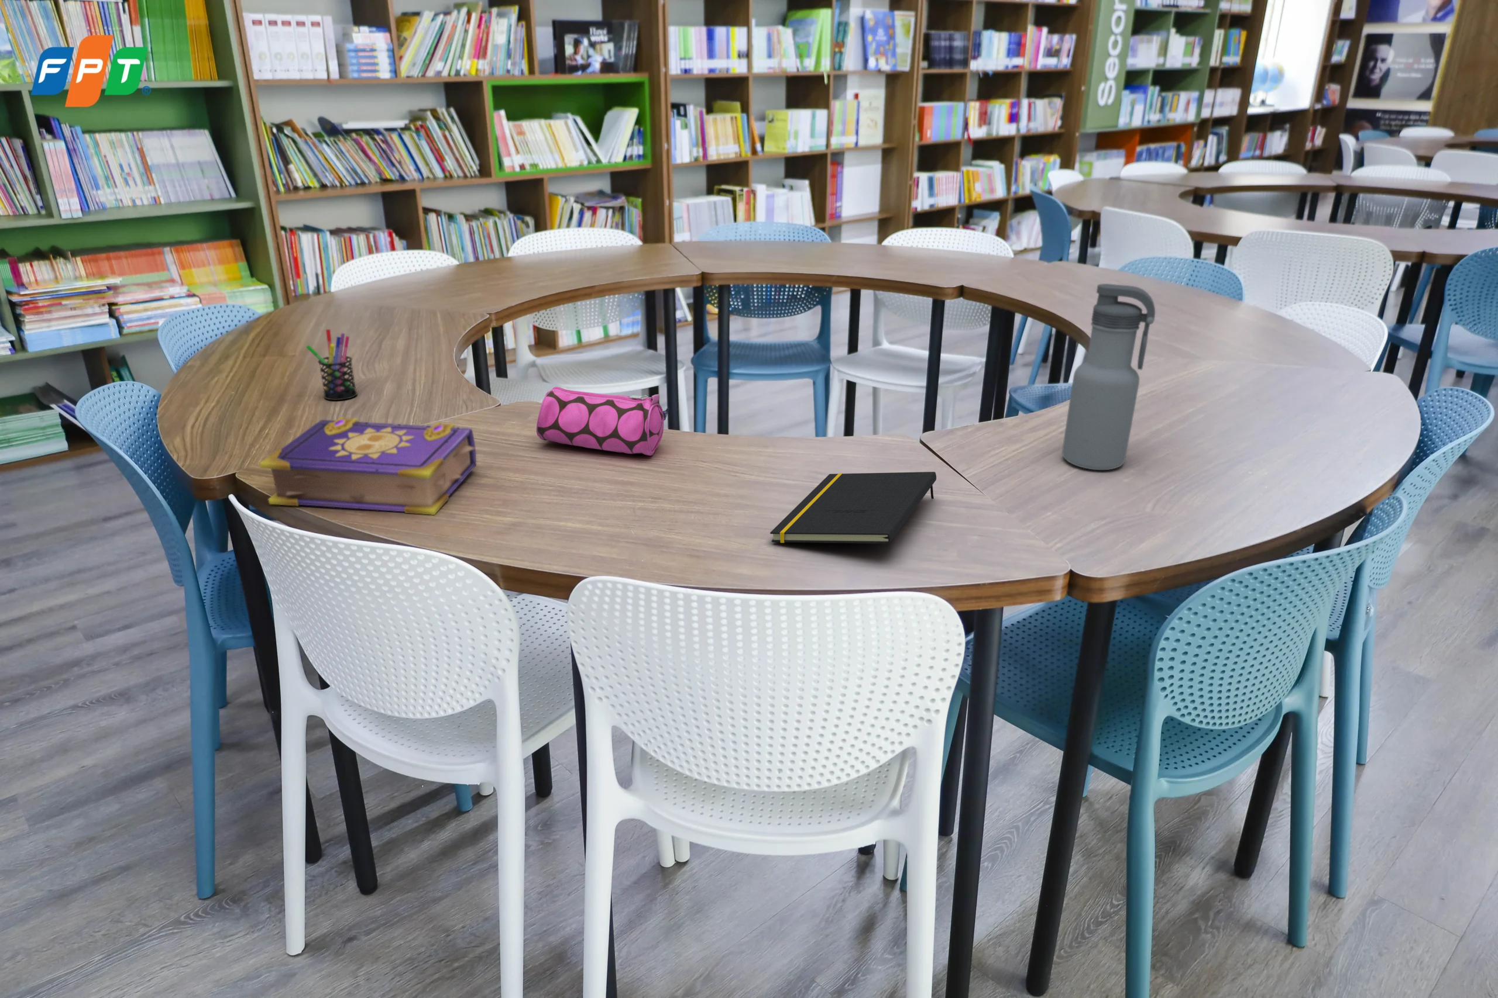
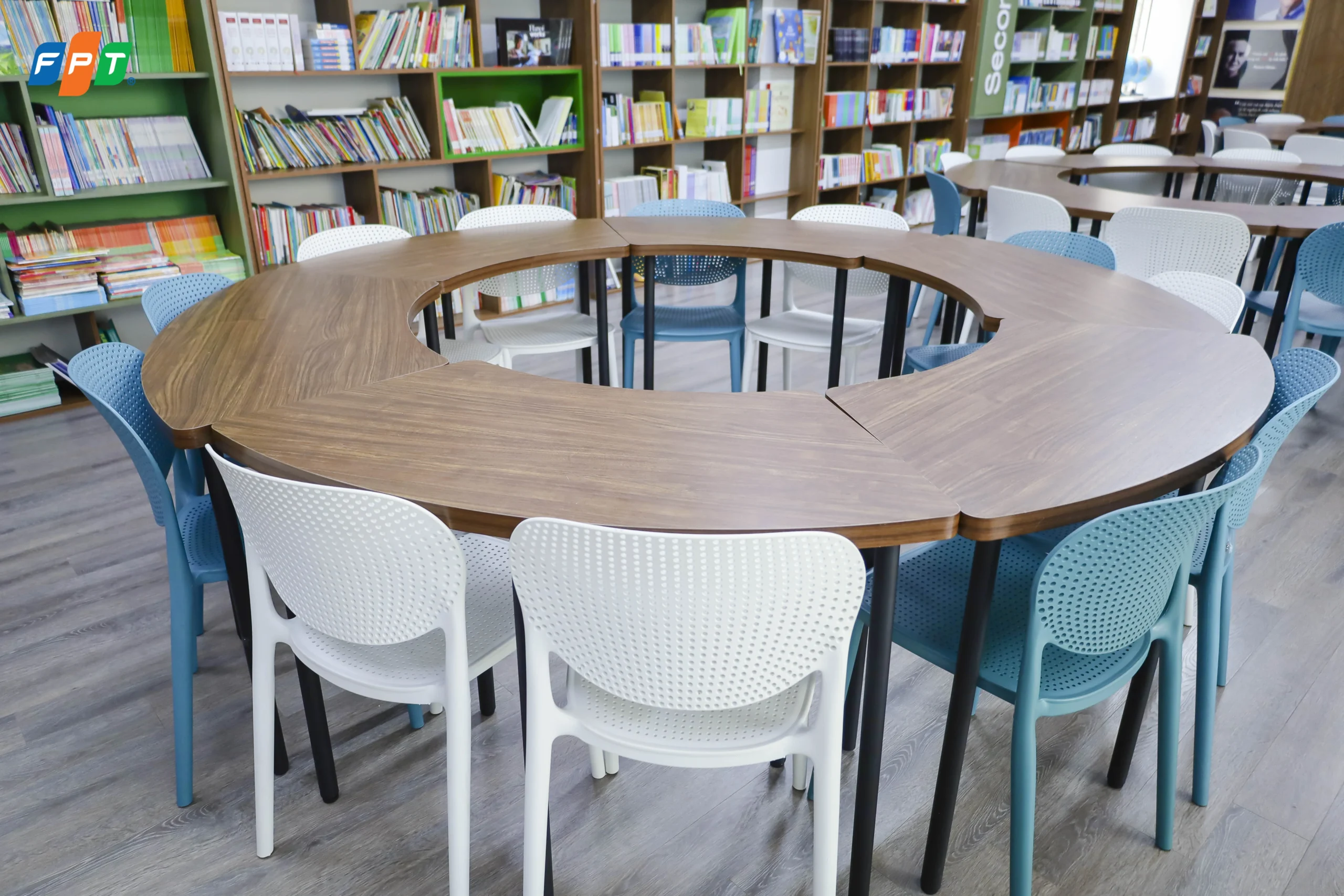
- book (373, 461)
- pen holder (331, 364)
- notepad (857, 506)
- pencil case (600, 418)
- water bottle (1108, 378)
